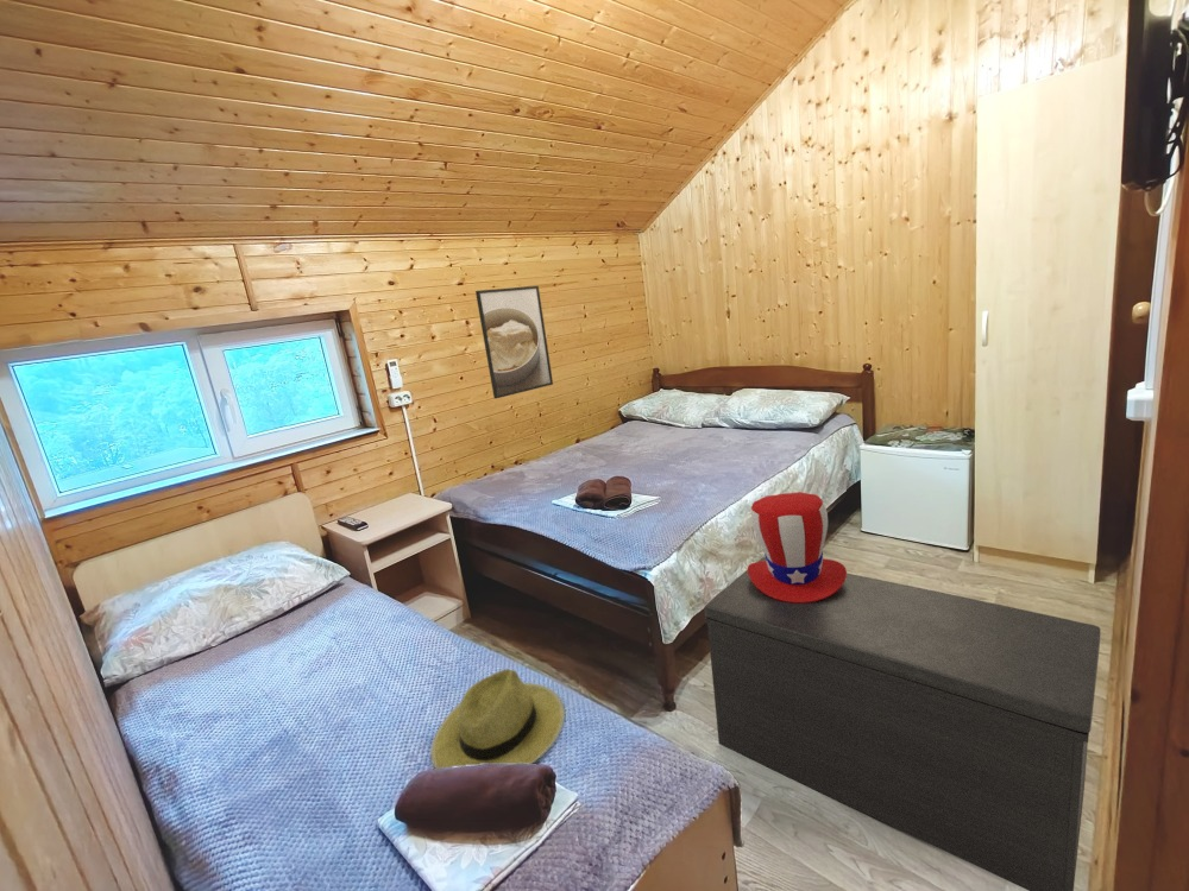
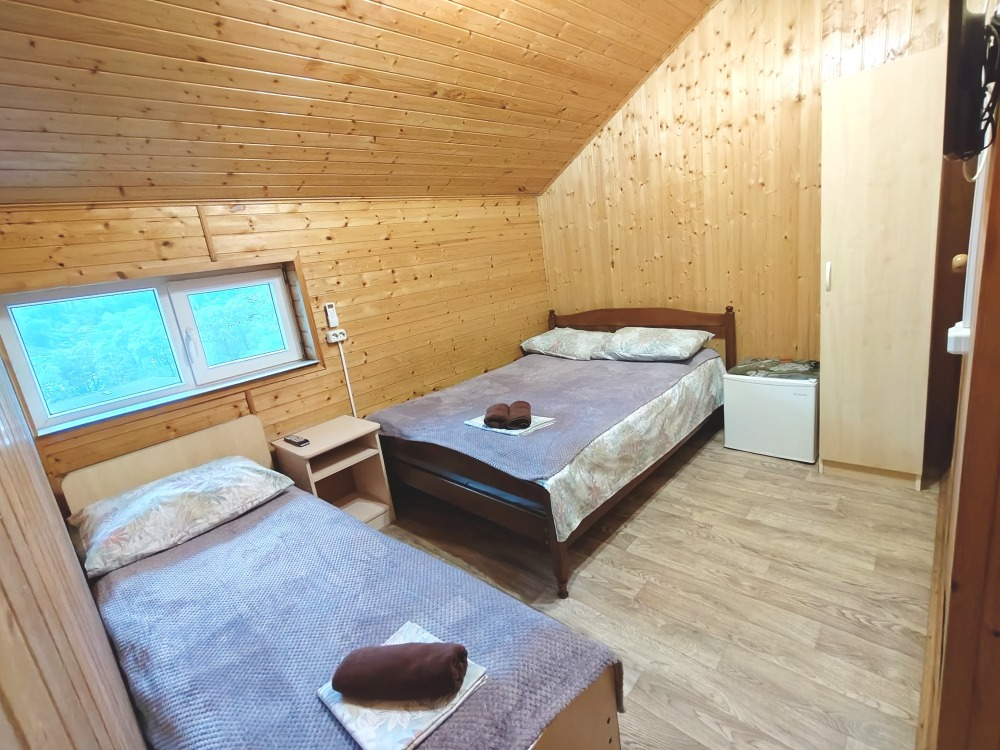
- bench (882, 690)
- hat (793, 537)
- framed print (516, 340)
- straw hat (495, 707)
